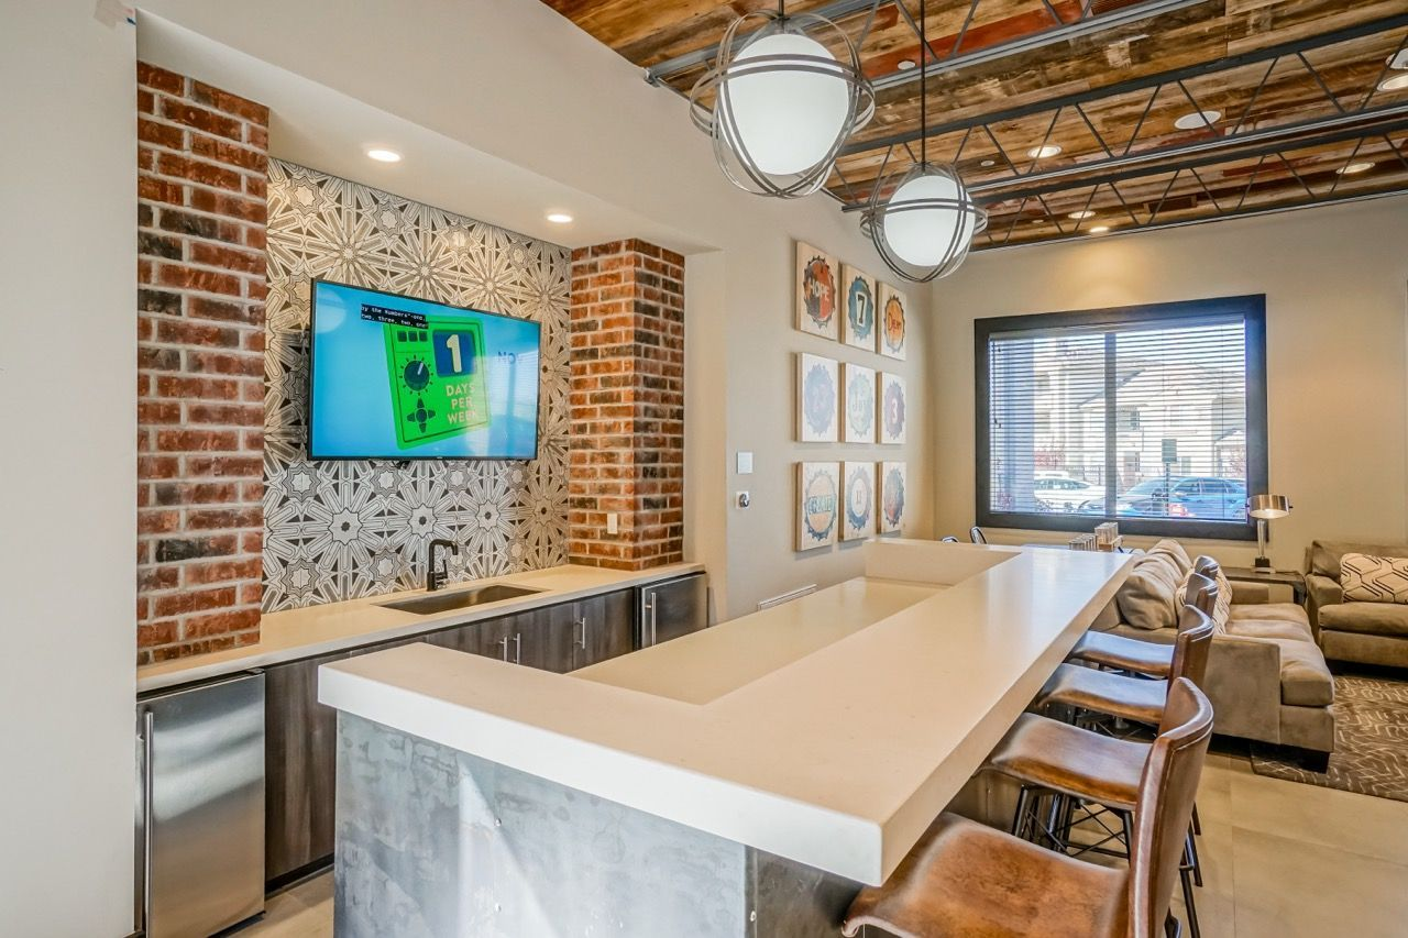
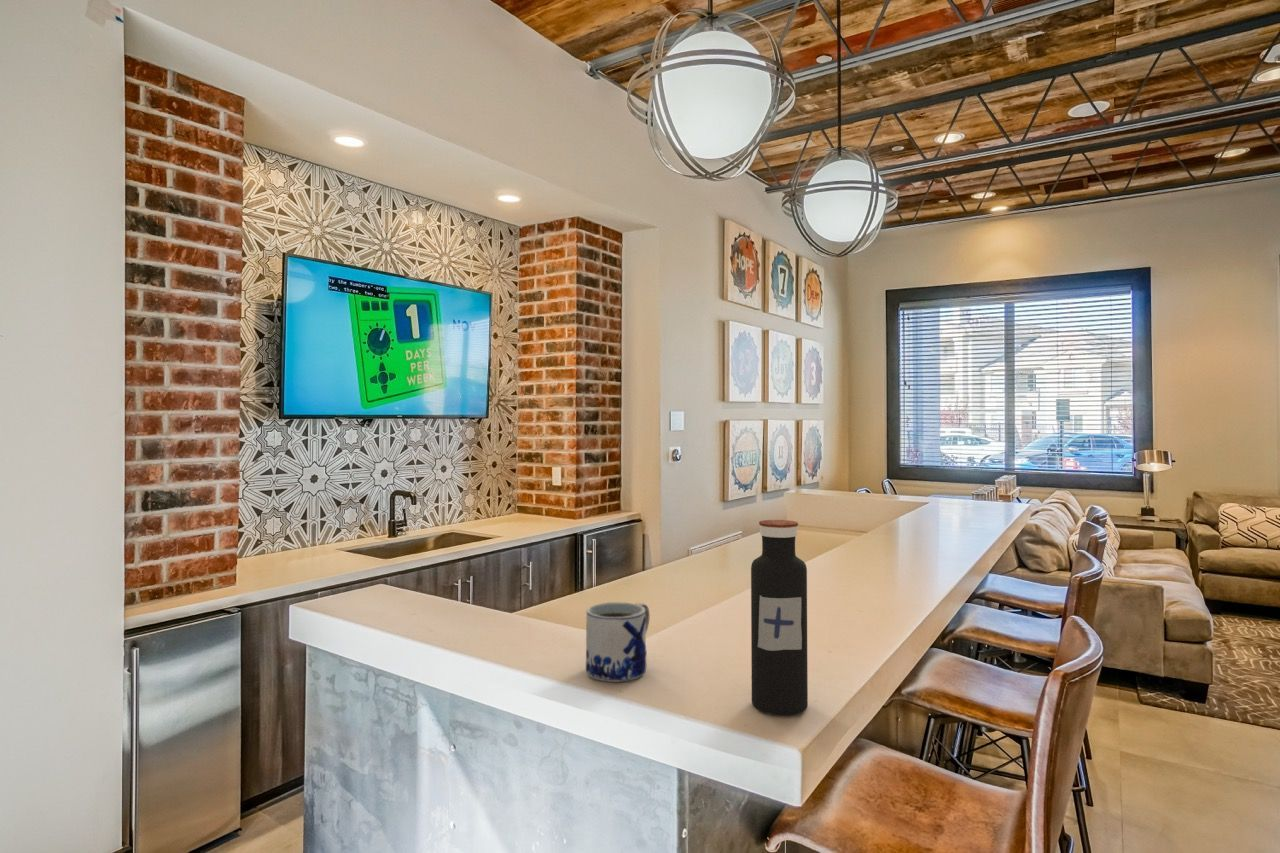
+ mug (620, 637)
+ water bottle (779, 613)
